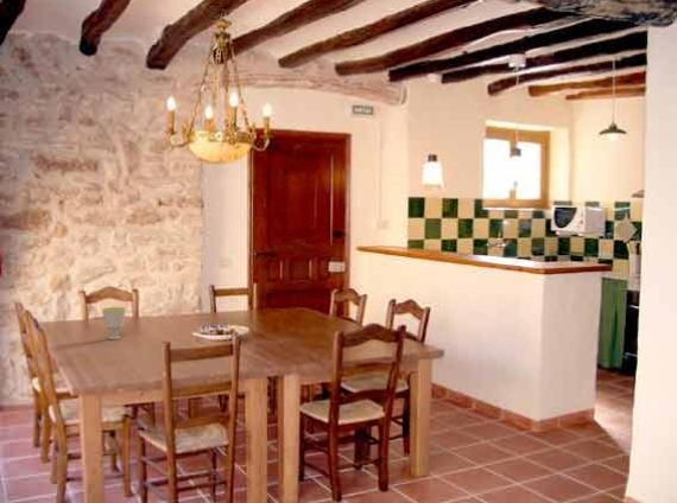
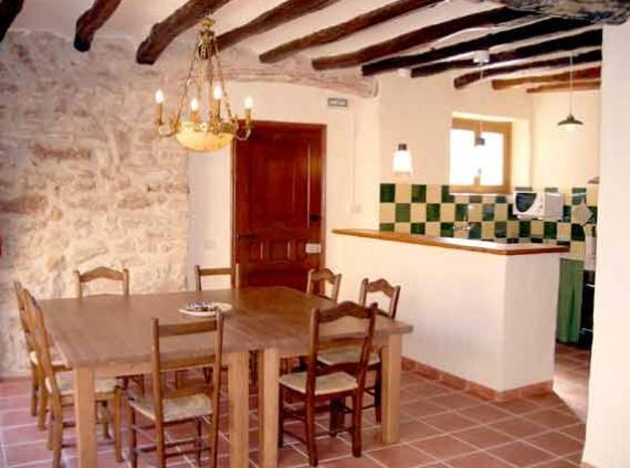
- cup (114, 323)
